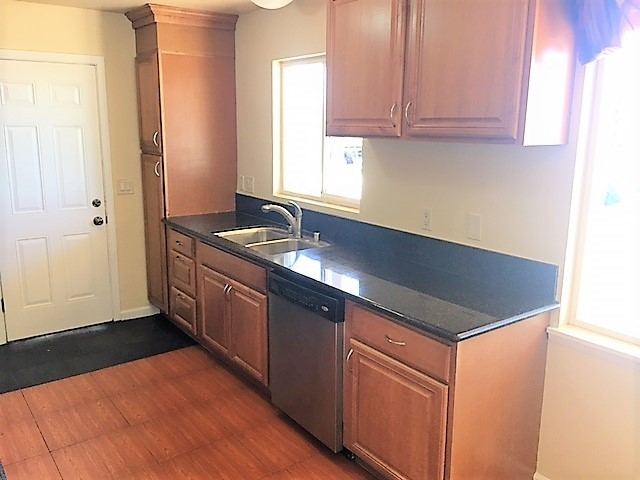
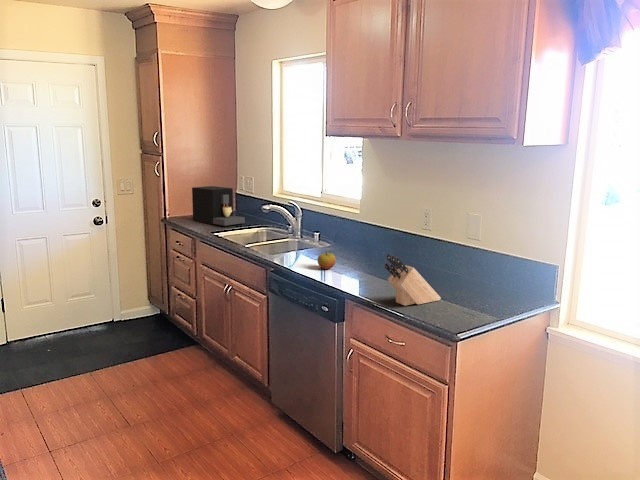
+ knife block (411, 277)
+ apple (326, 260)
+ coffee maker (218, 205)
